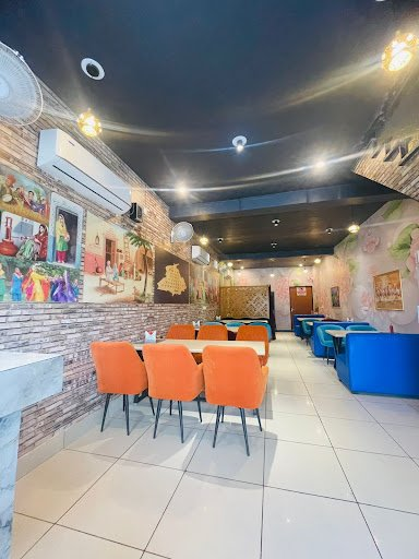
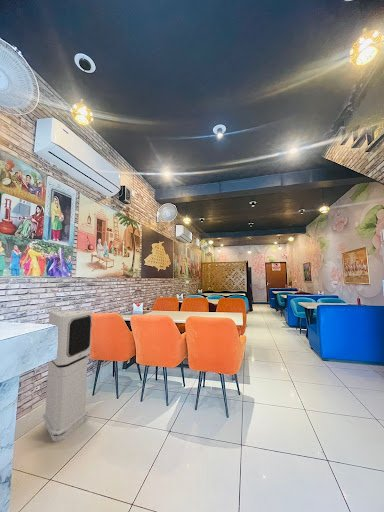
+ air purifier (62, 368)
